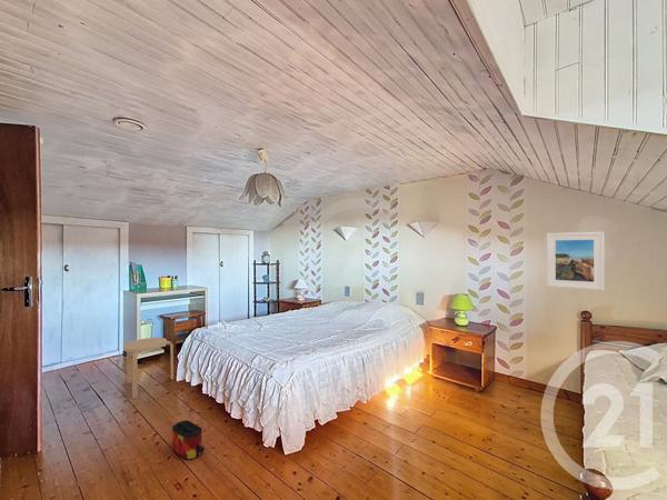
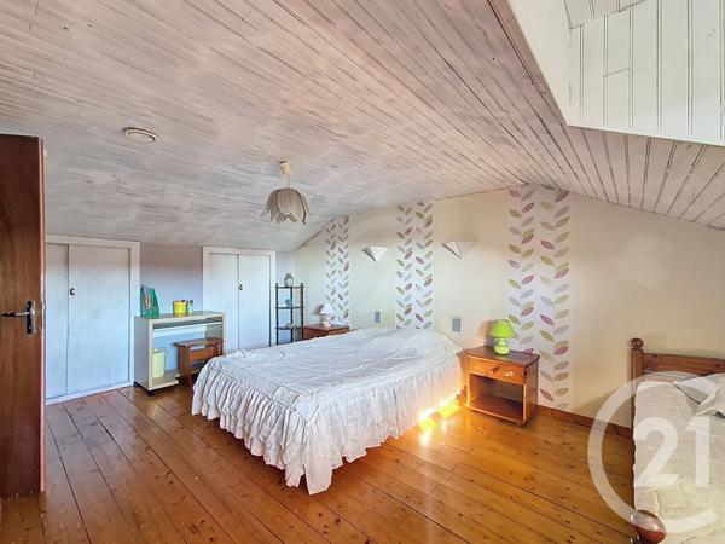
- stool (137, 363)
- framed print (574, 260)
- bag (187, 437)
